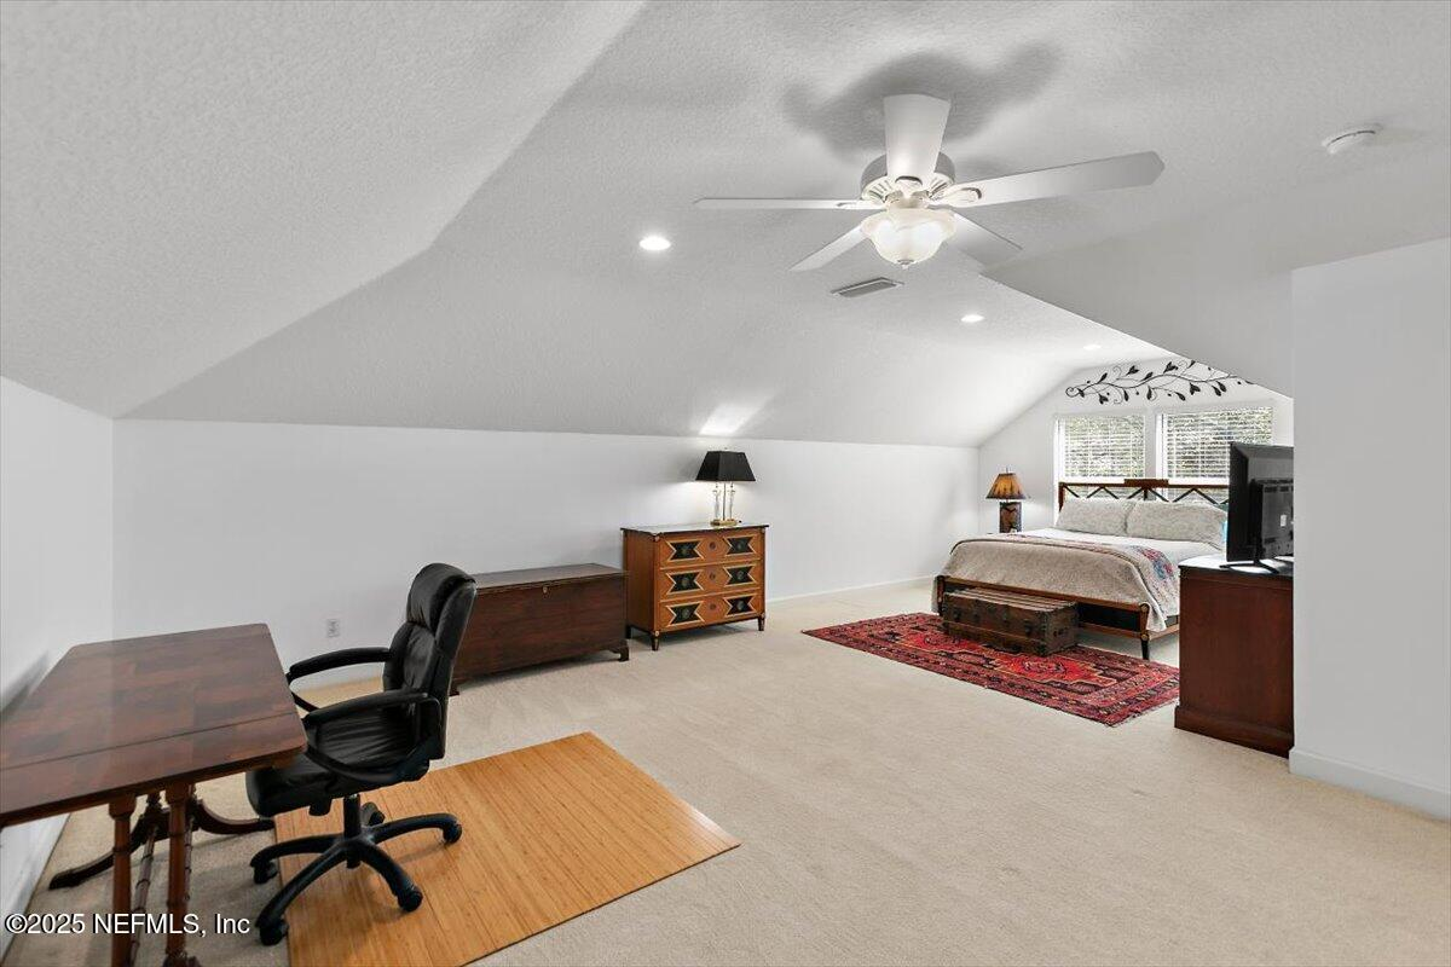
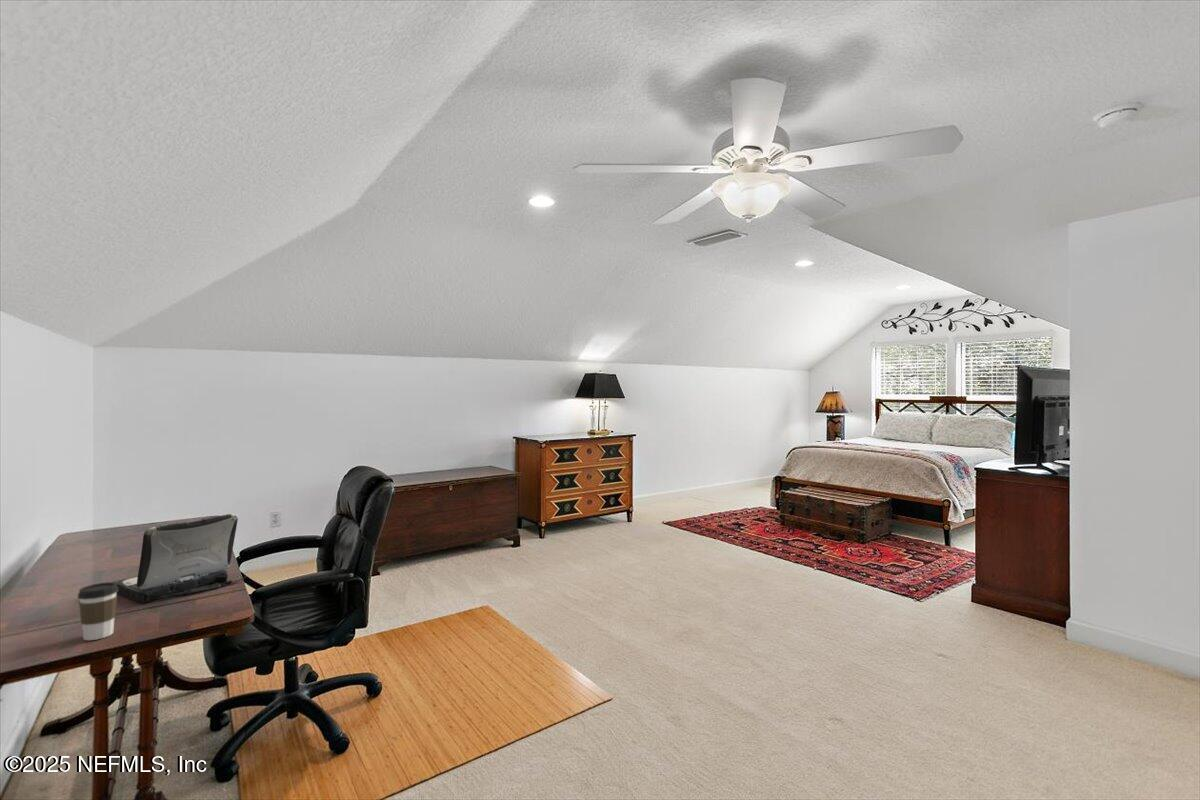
+ laptop (178, 551)
+ coffee cup (98, 611)
